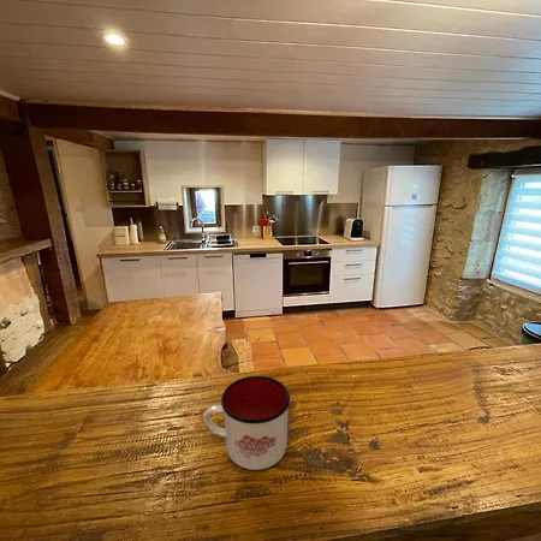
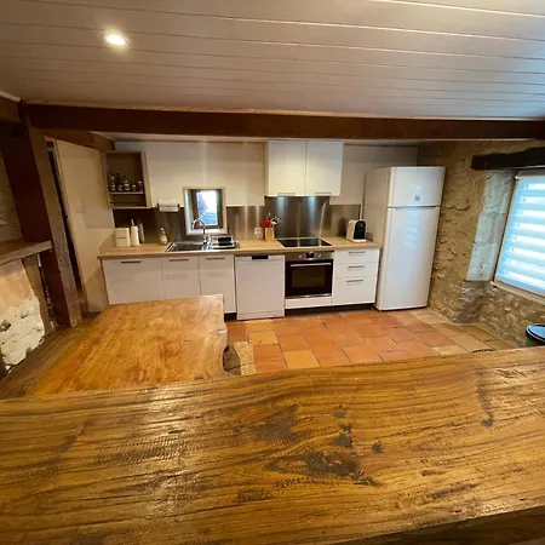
- mug (246, 420)
